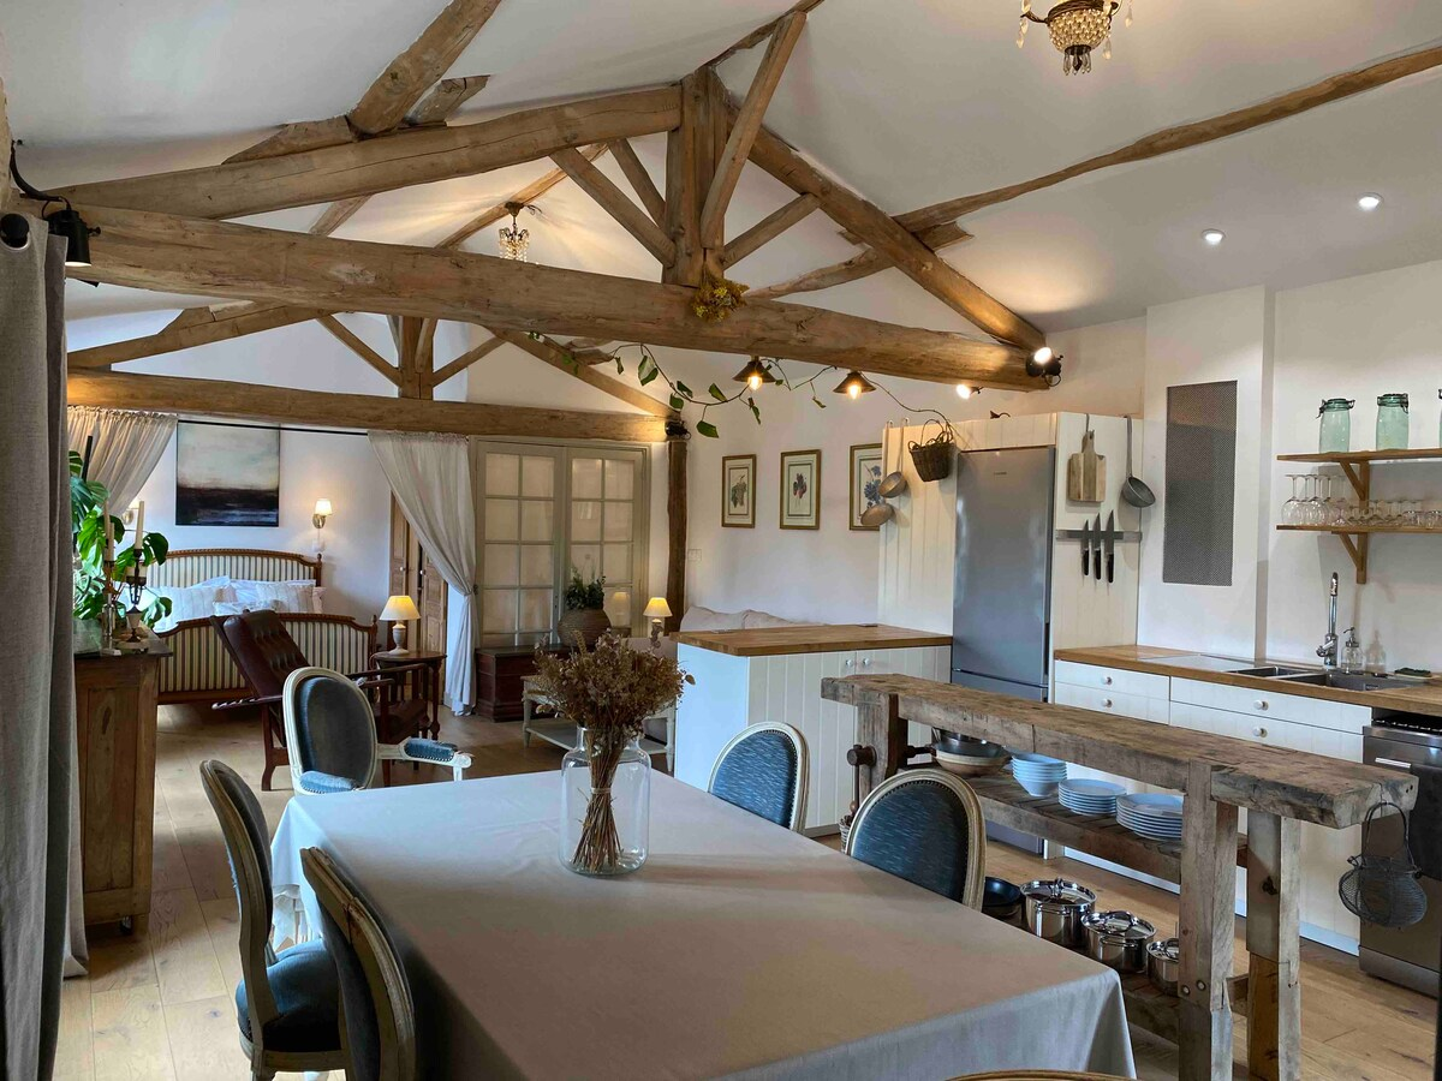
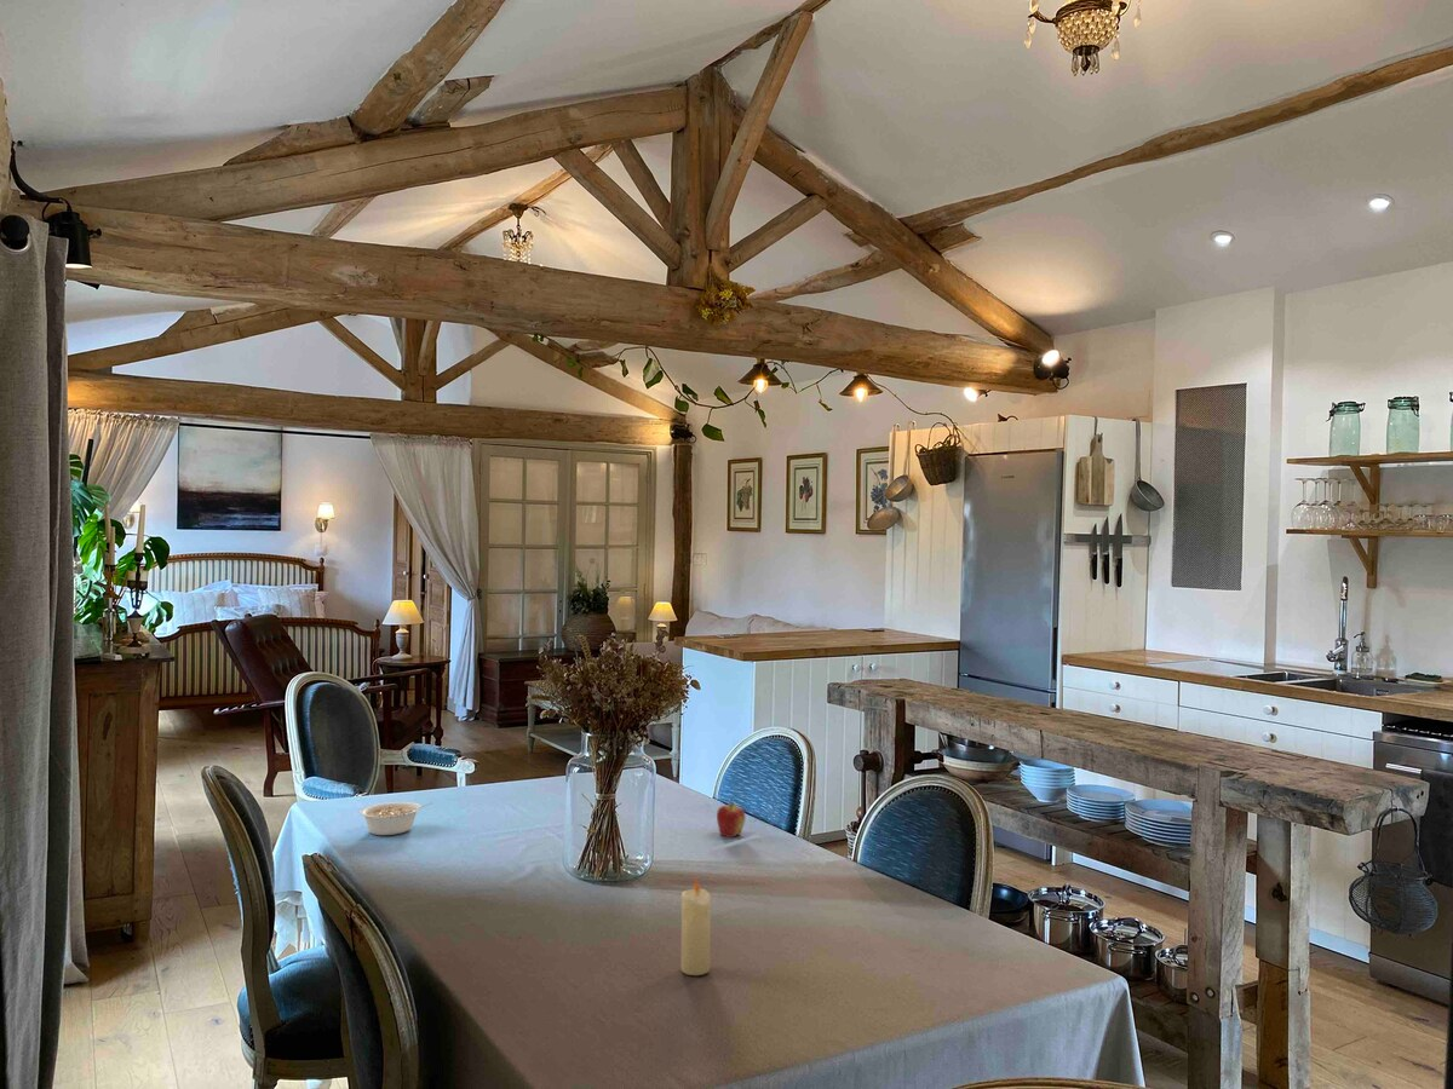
+ legume (392, 817)
+ fruit (730, 814)
+ candle (696, 923)
